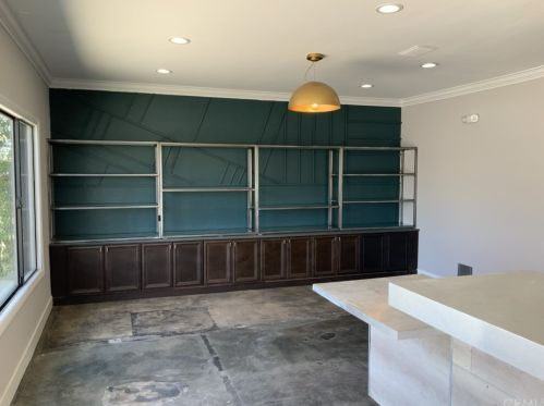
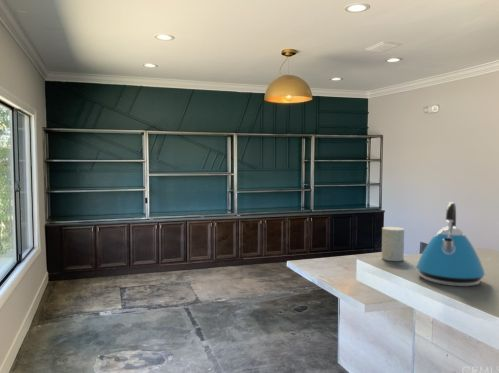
+ kettle (450, 240)
+ cup (392, 243)
